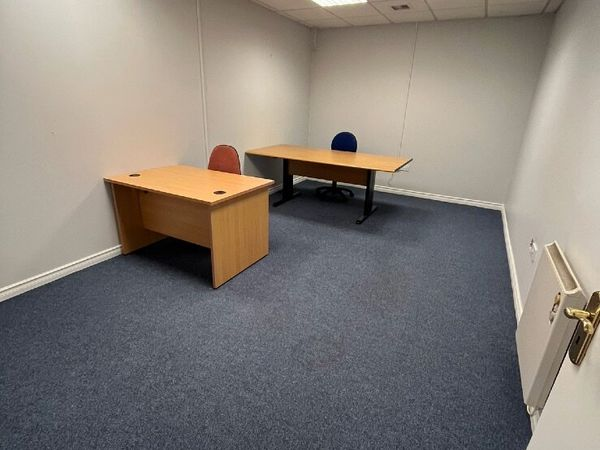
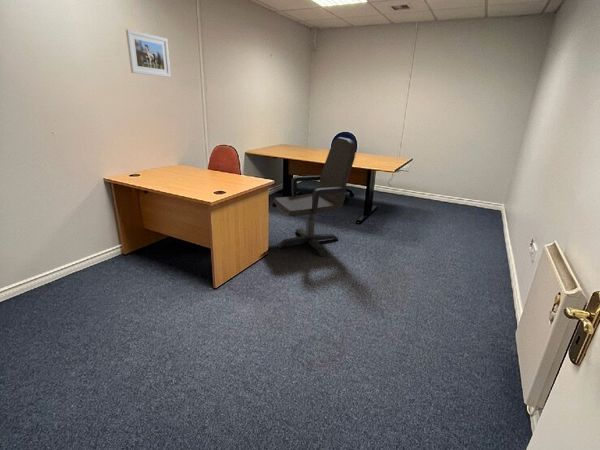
+ office chair (312, 193)
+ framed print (149, 55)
